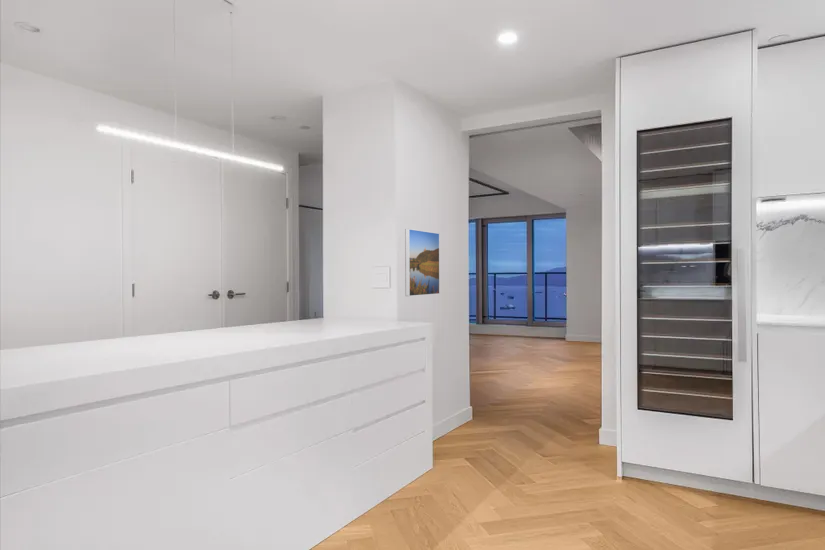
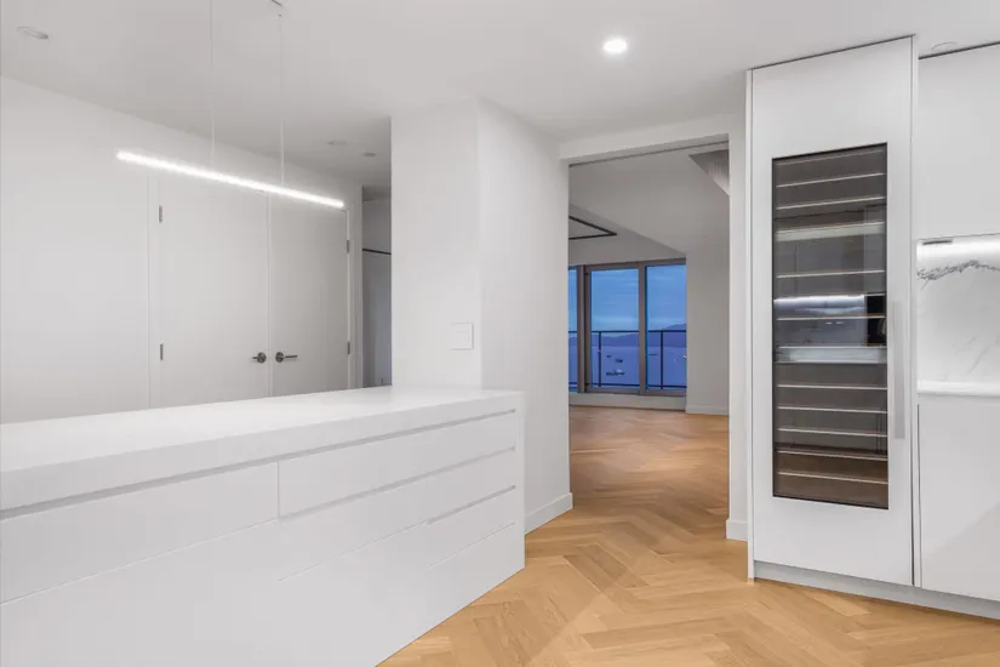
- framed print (423, 263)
